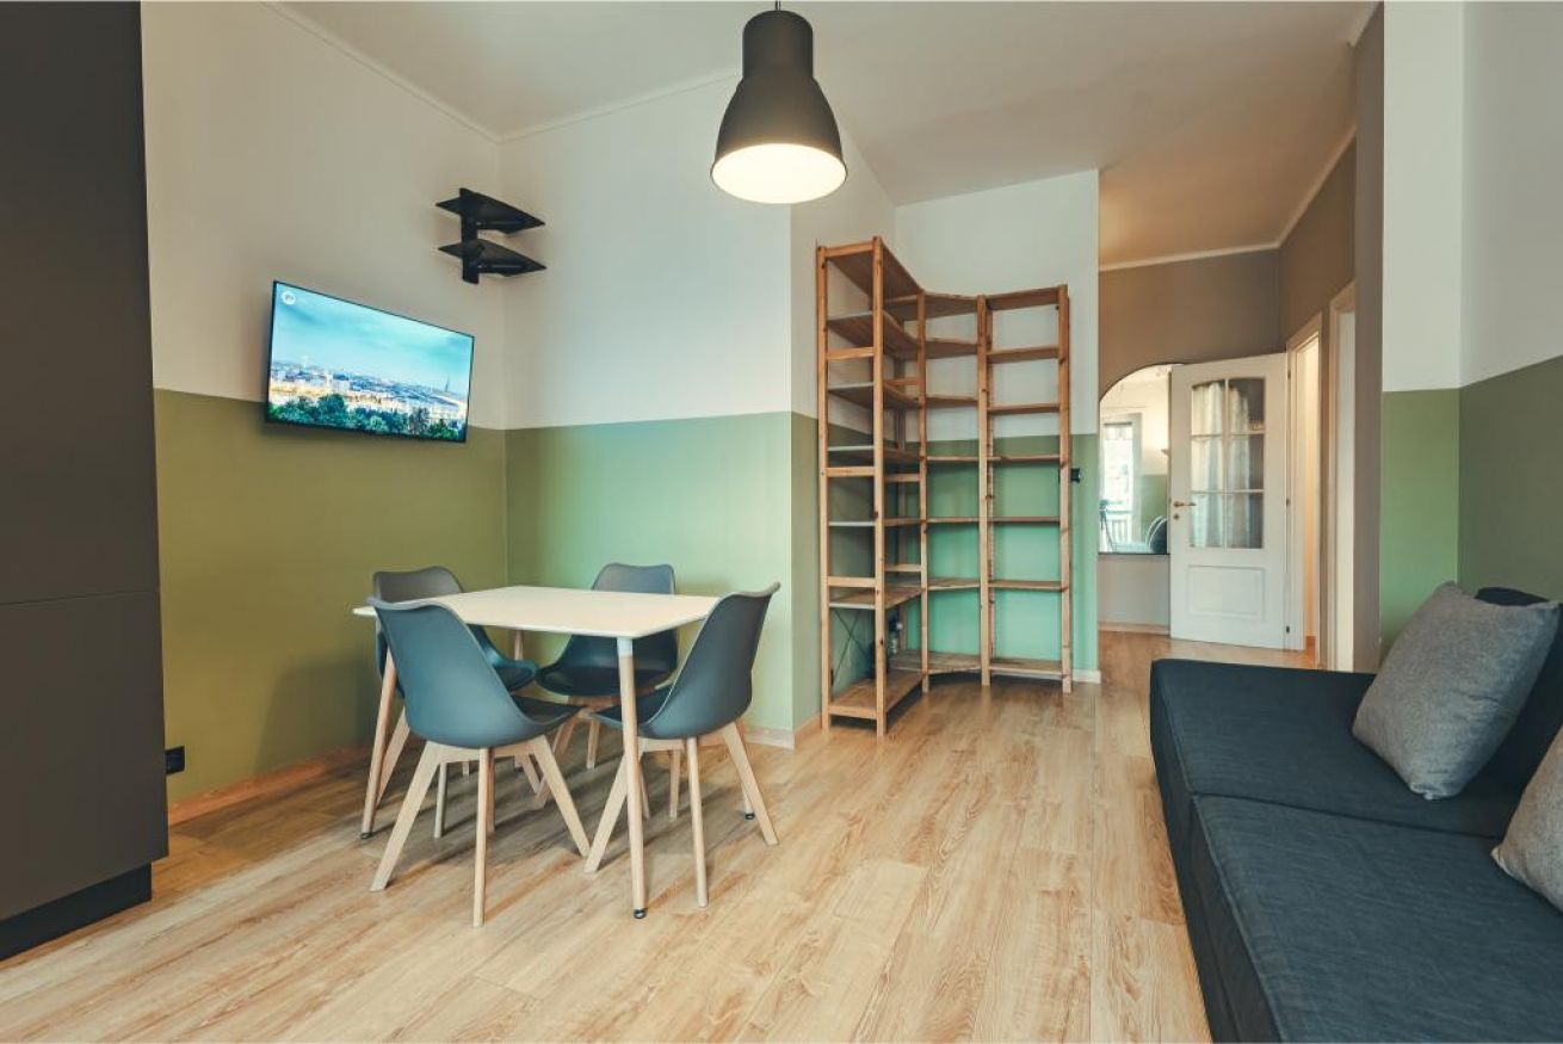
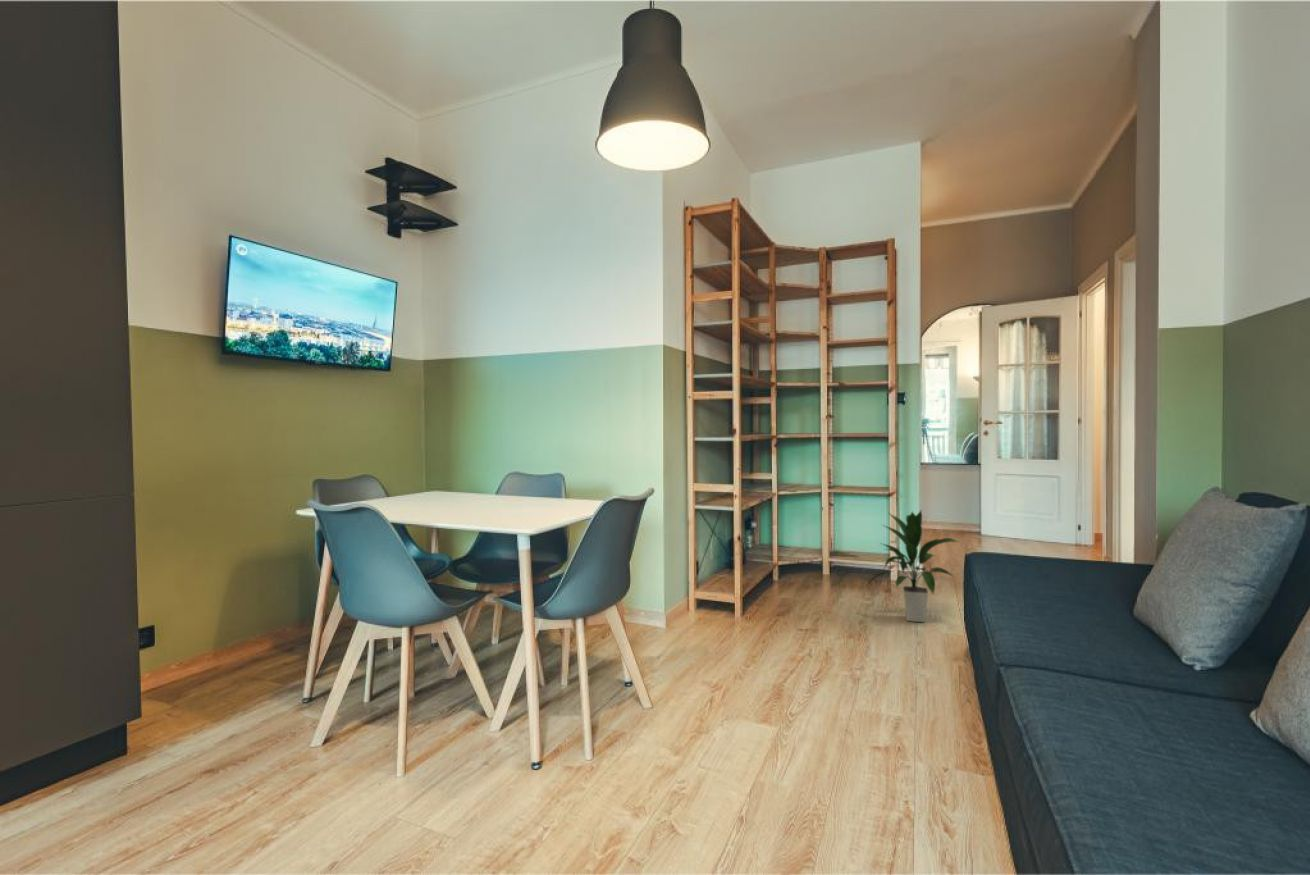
+ indoor plant (911, 562)
